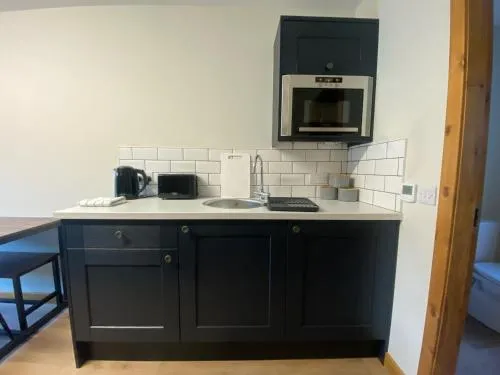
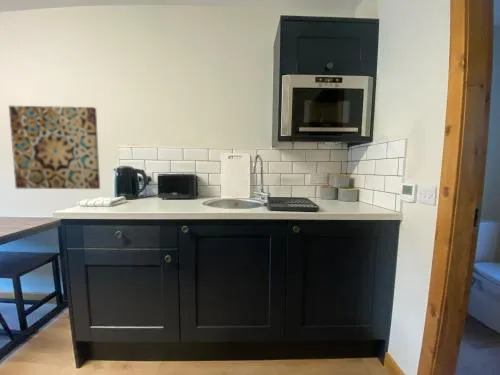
+ wall art (56, 148)
